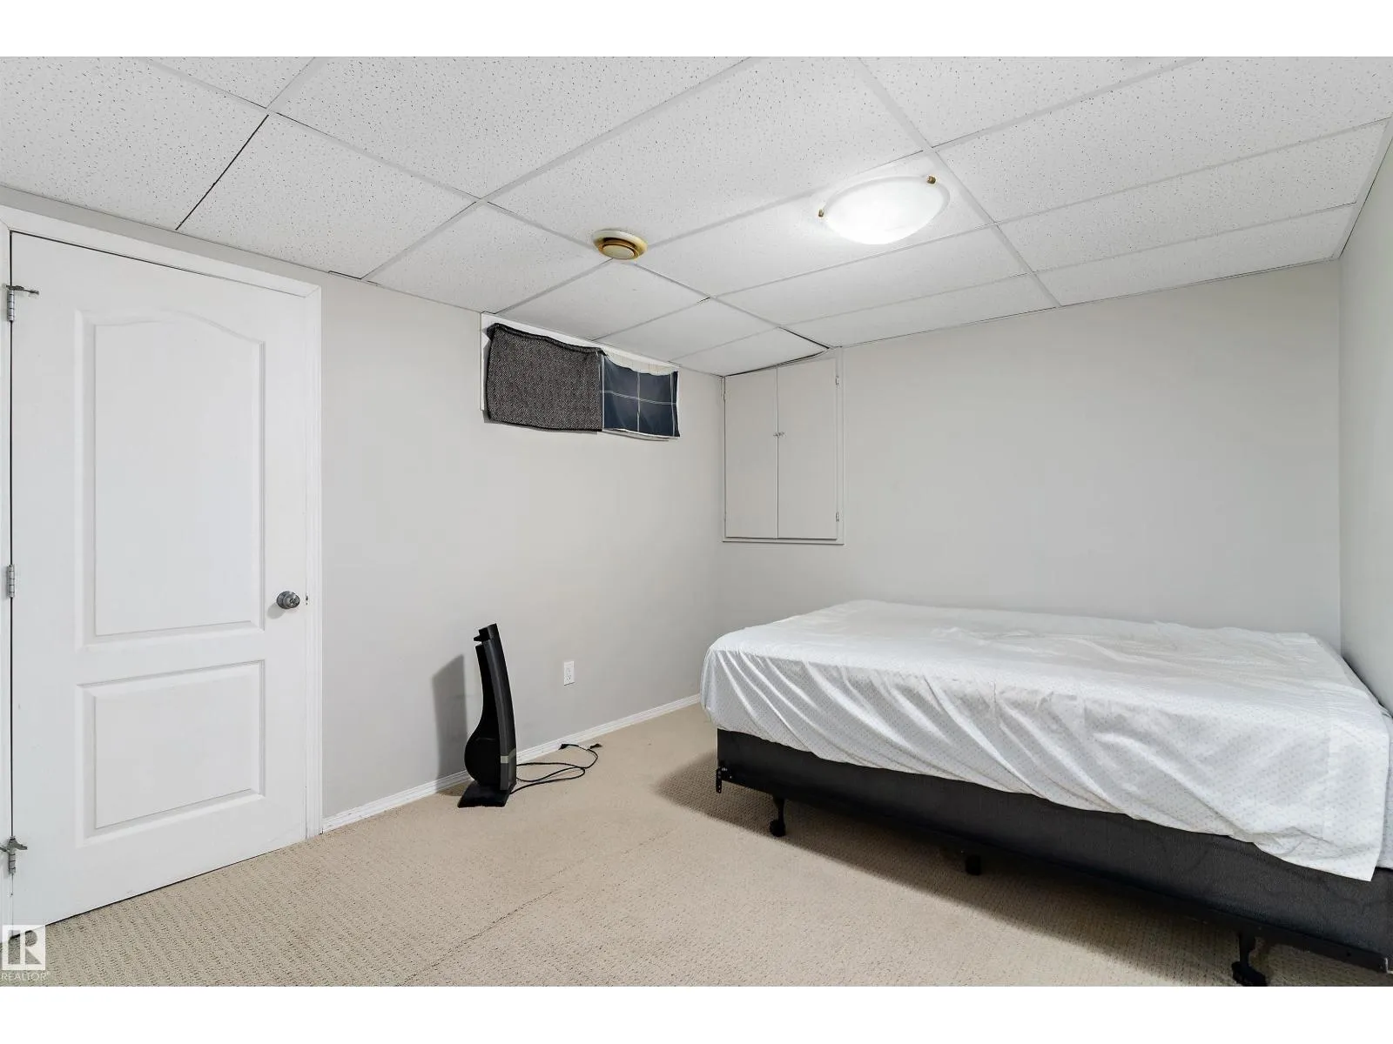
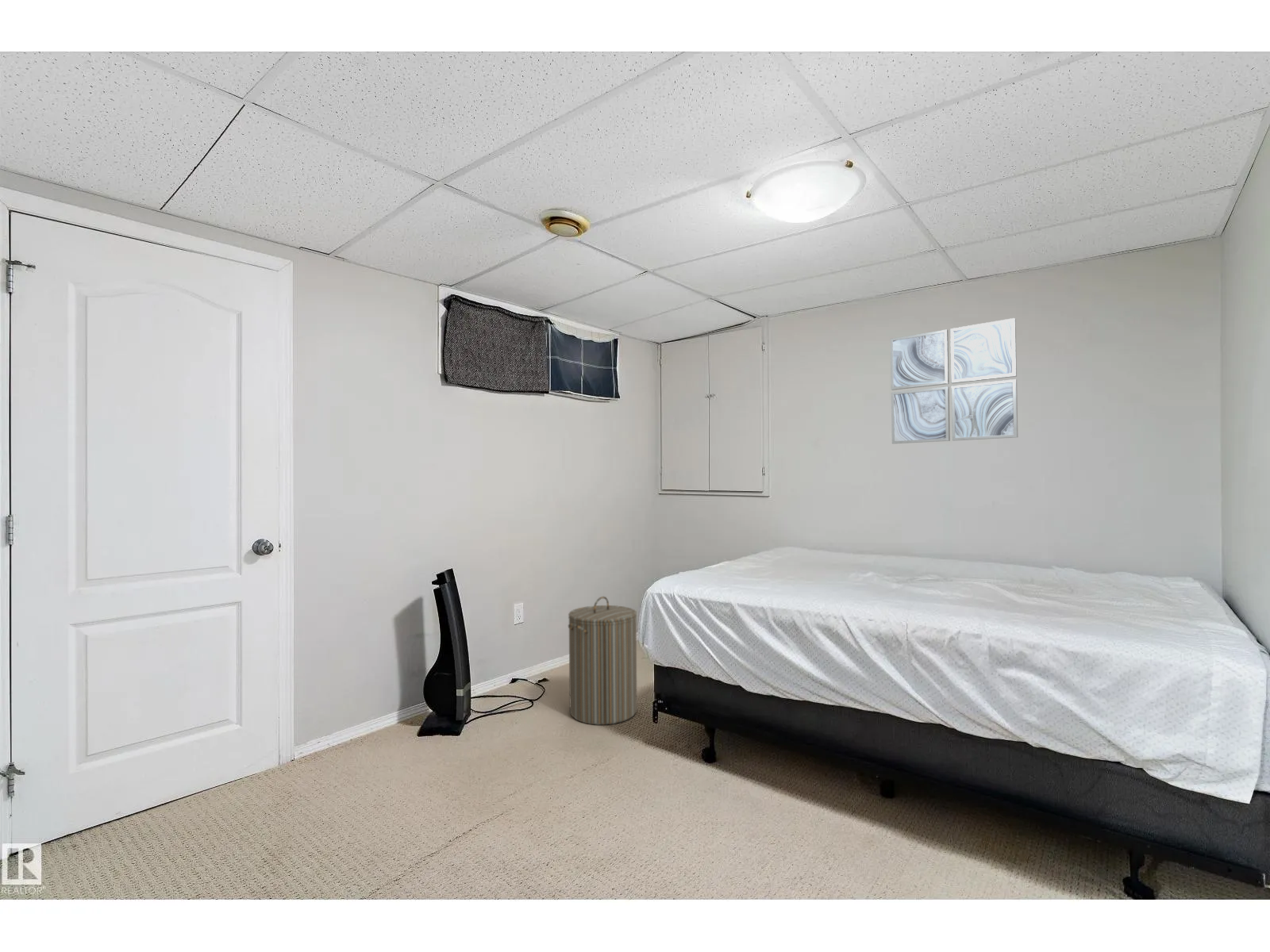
+ wall art (949, 383)
+ laundry hamper (602, 654)
